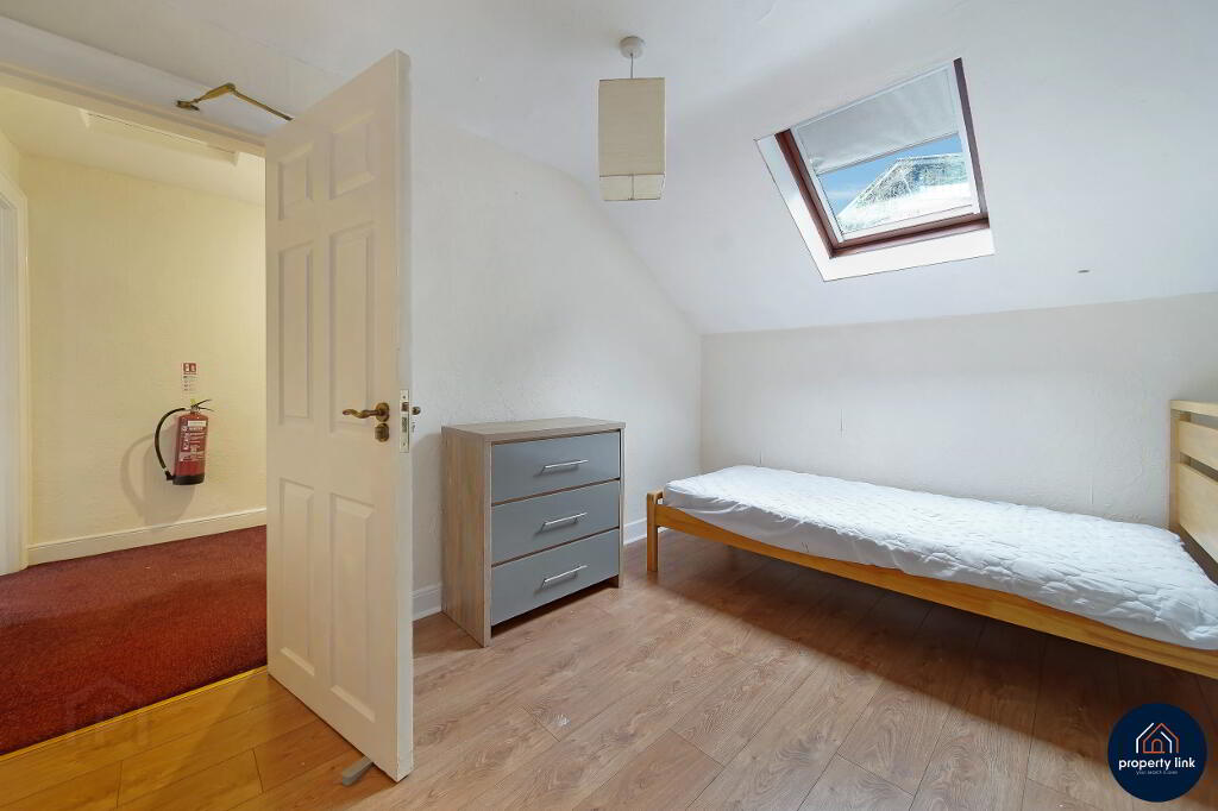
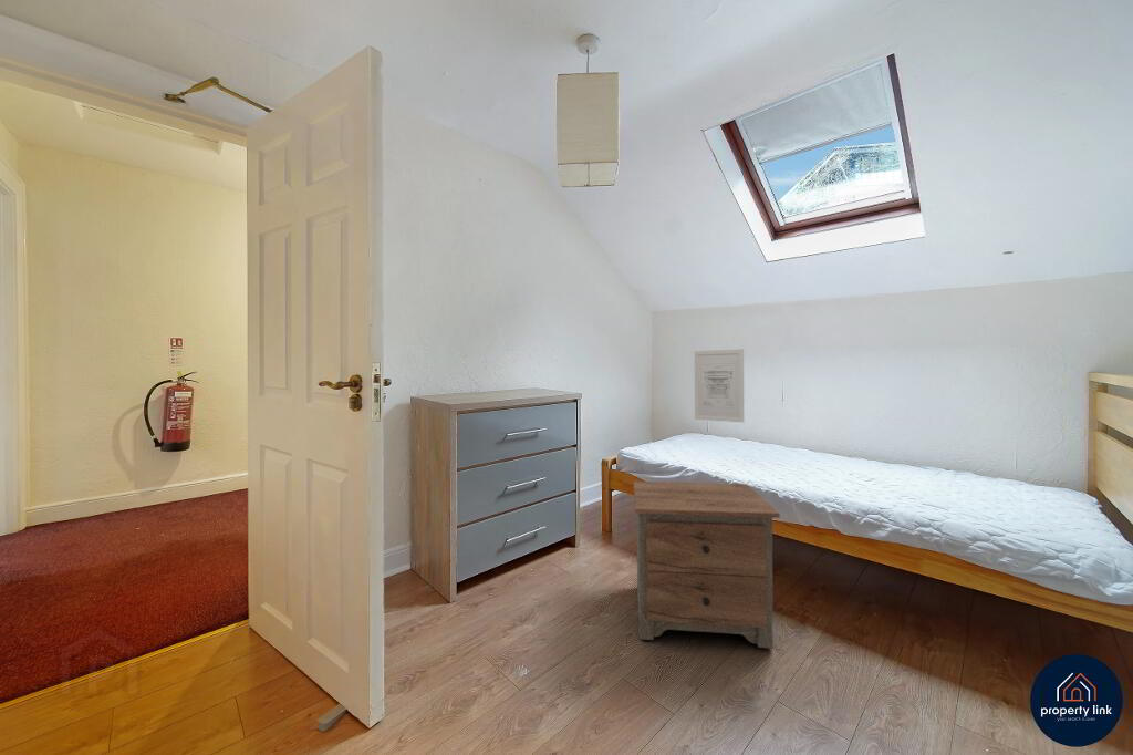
+ wall art (718, 385)
+ nightstand (697, 557)
